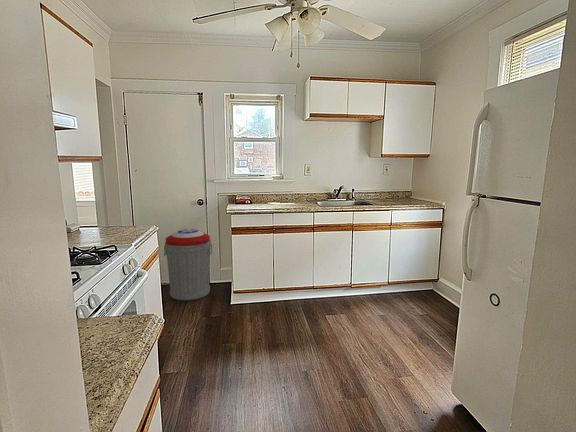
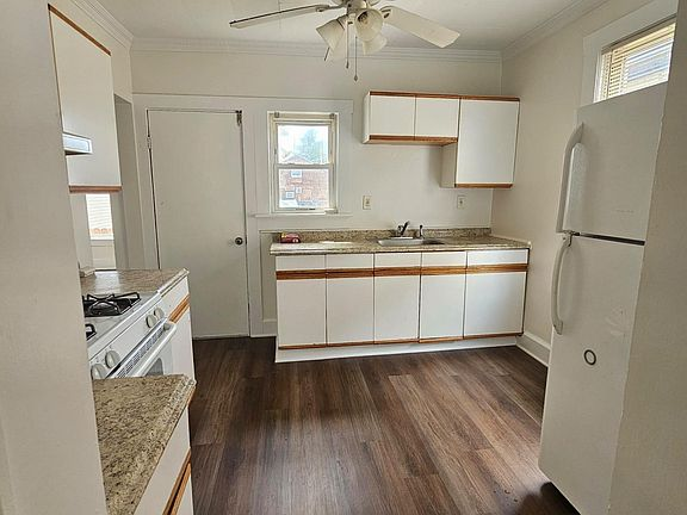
- trash can (189, 262)
